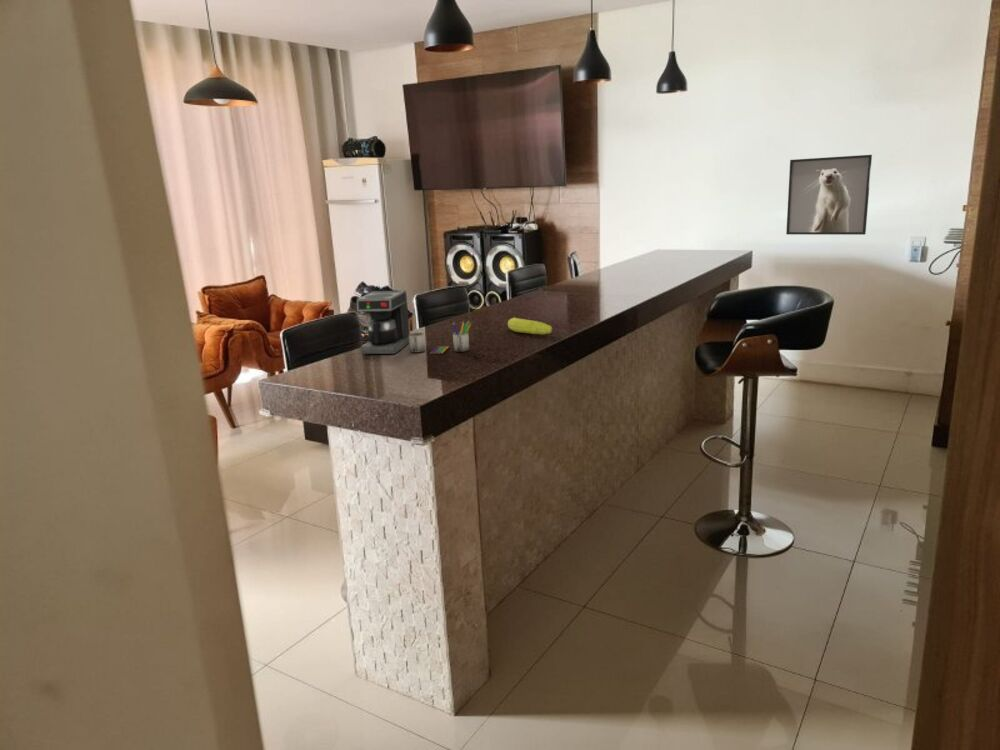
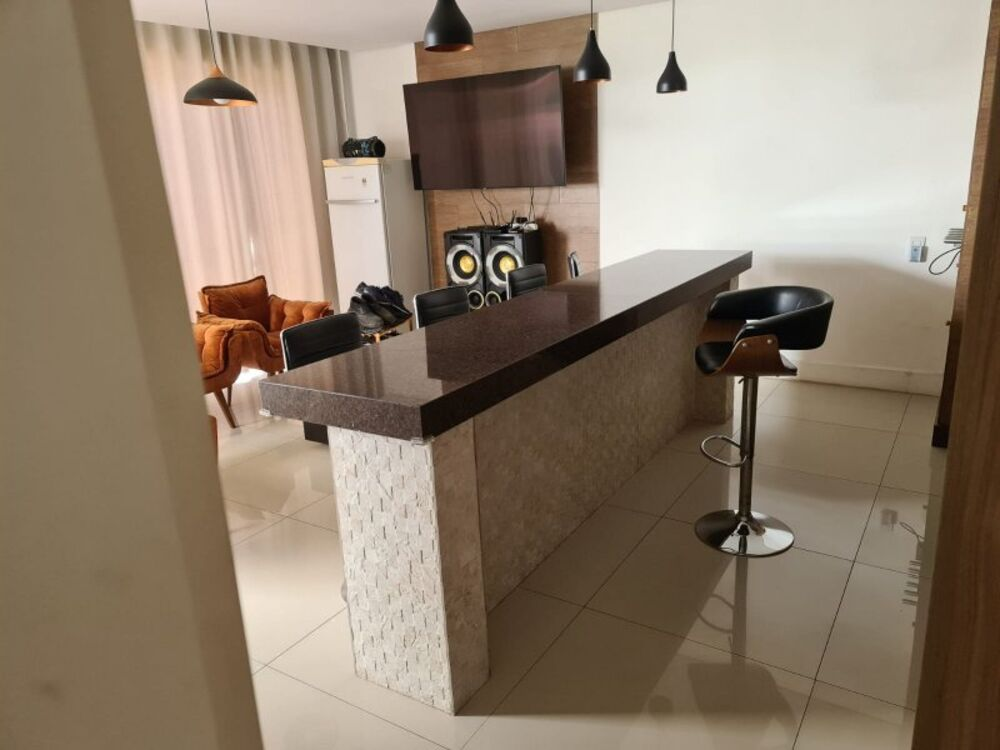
- coffee maker (408, 321)
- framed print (827, 196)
- fruit (531, 323)
